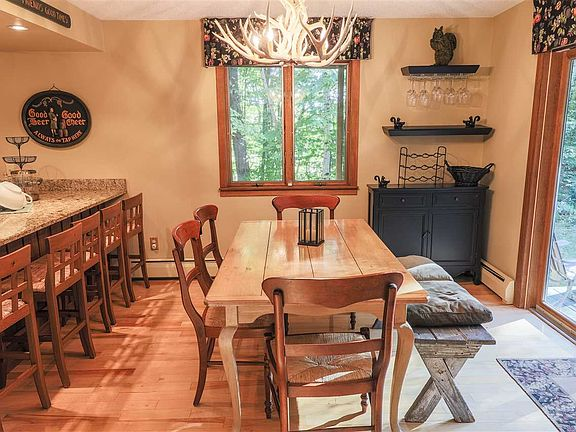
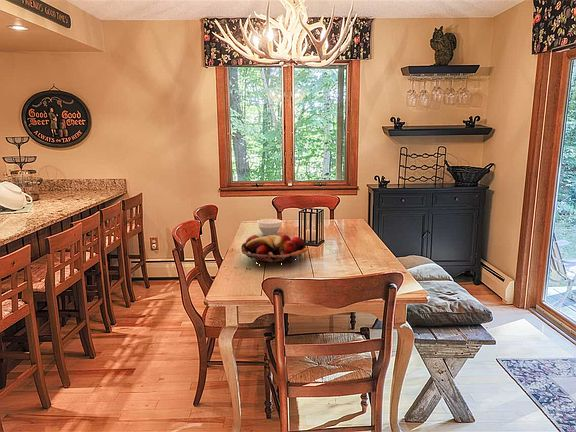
+ bowl (269, 227)
+ fruit basket (274, 247)
